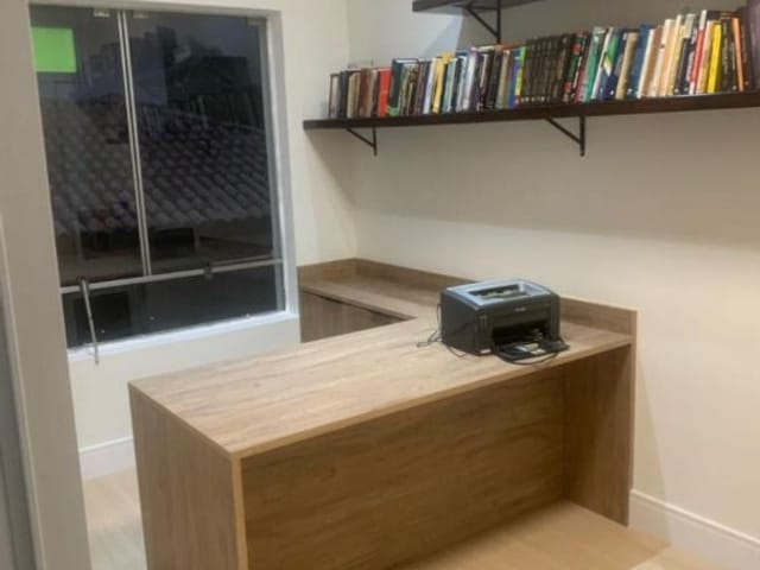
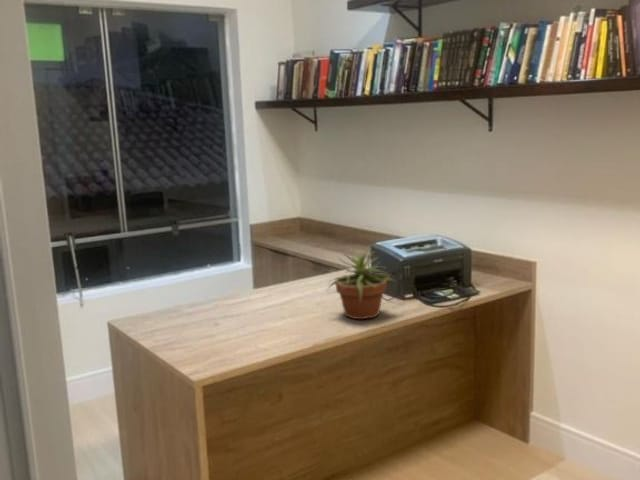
+ potted plant (358, 282)
